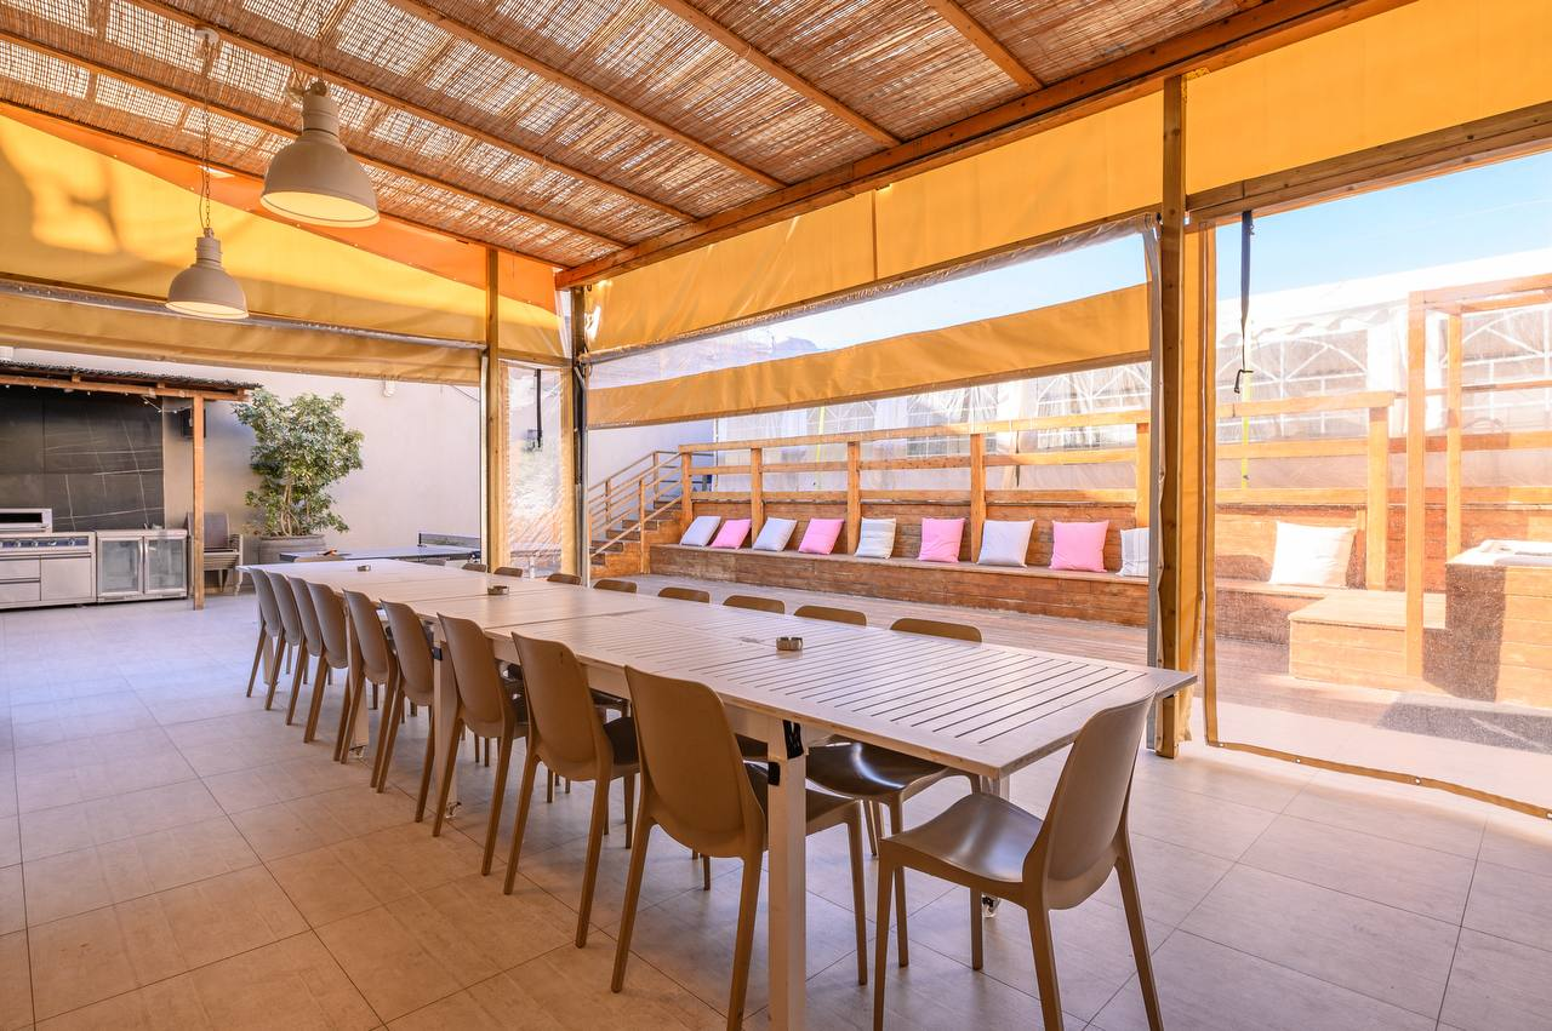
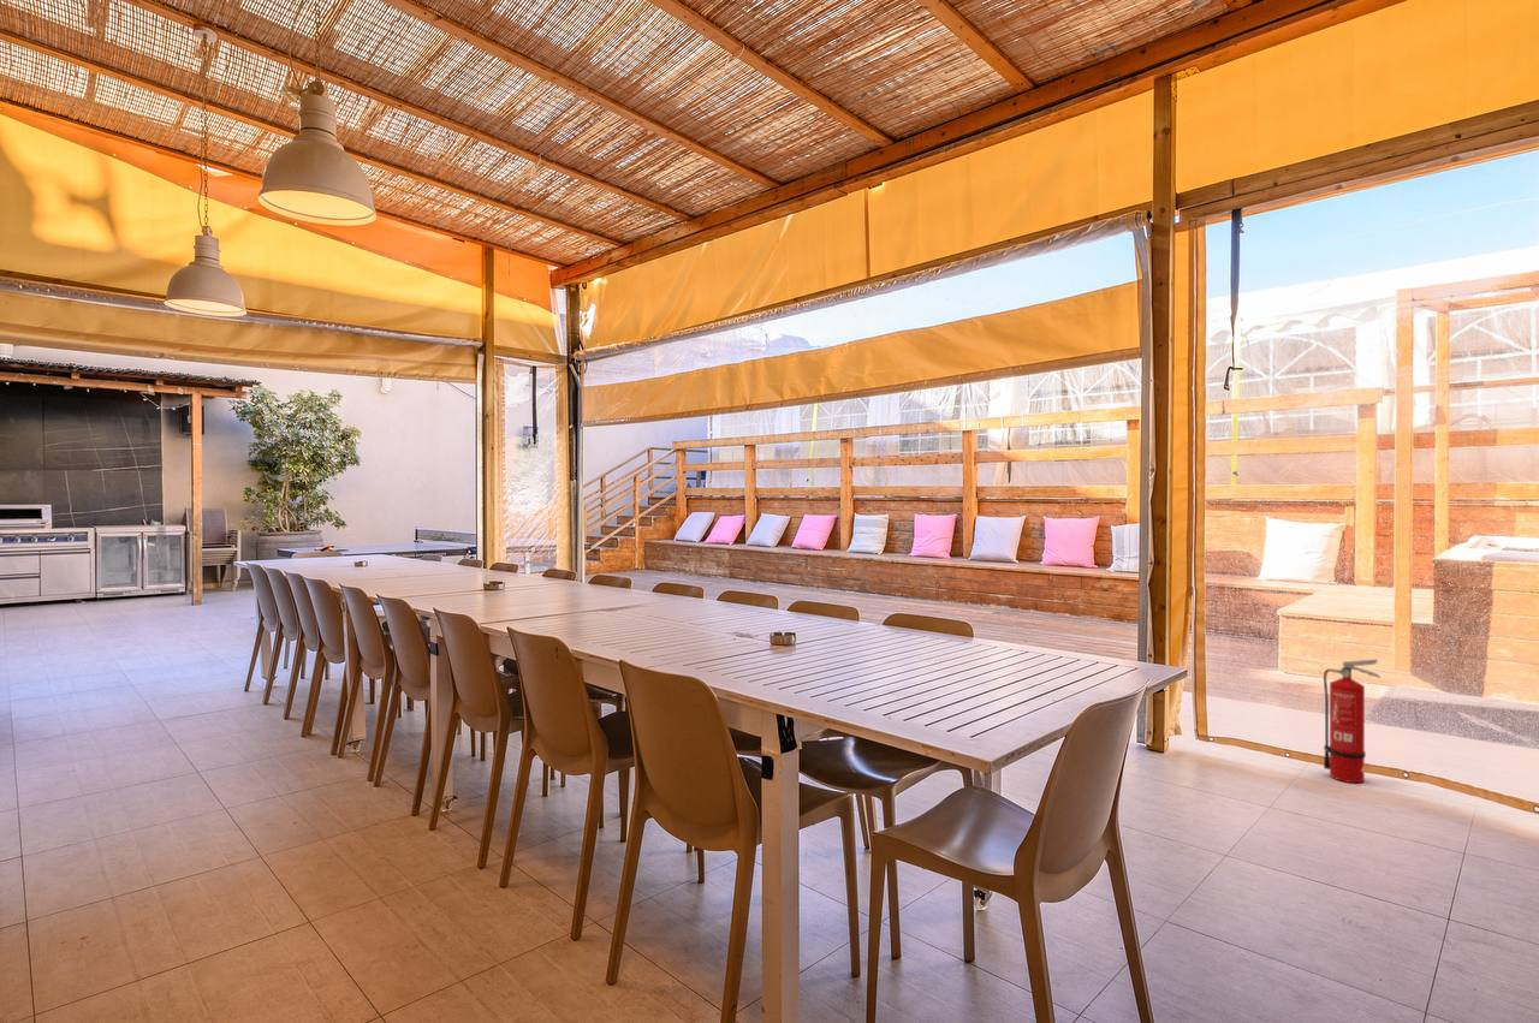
+ fire extinguisher (1351, 718)
